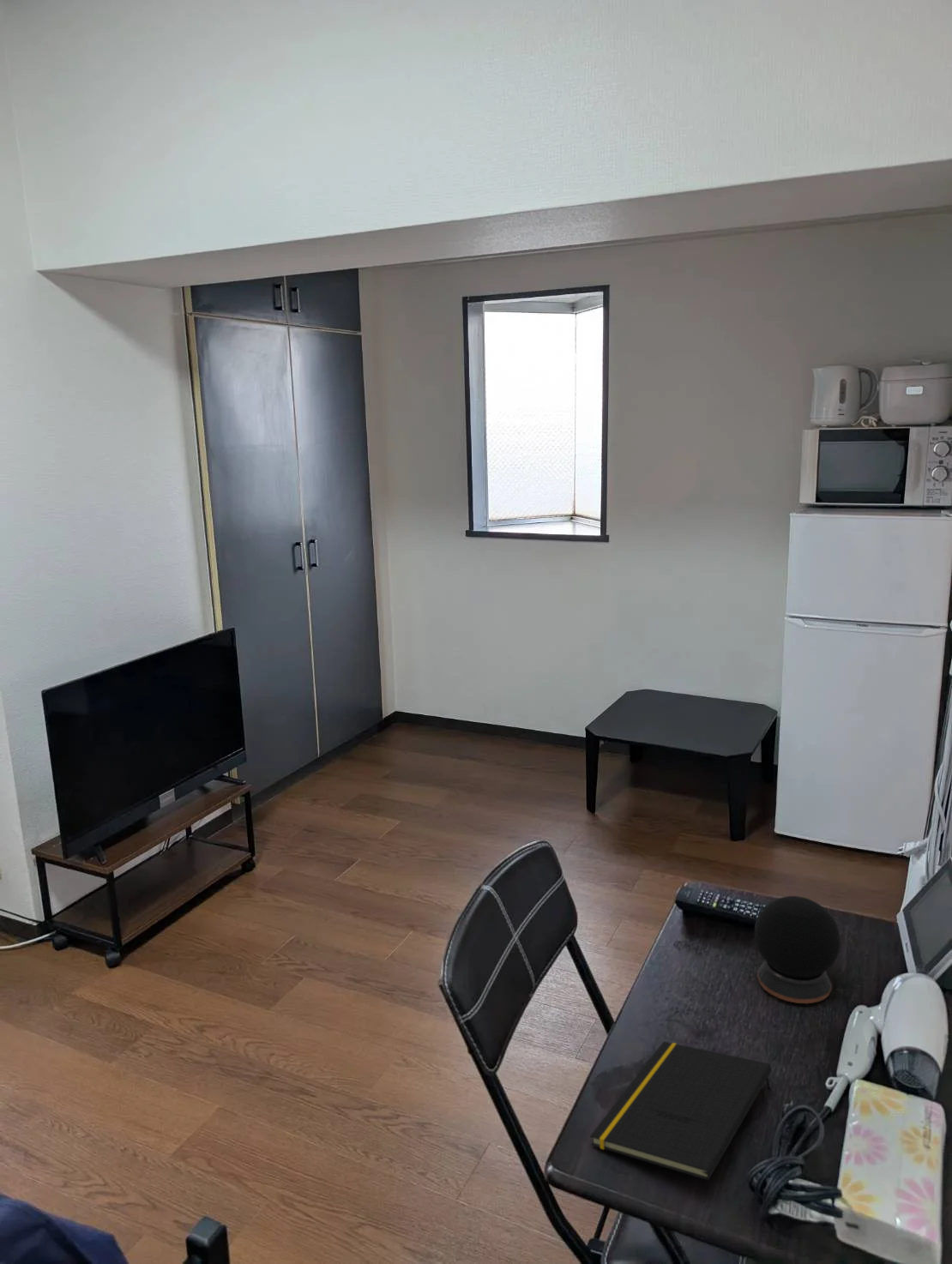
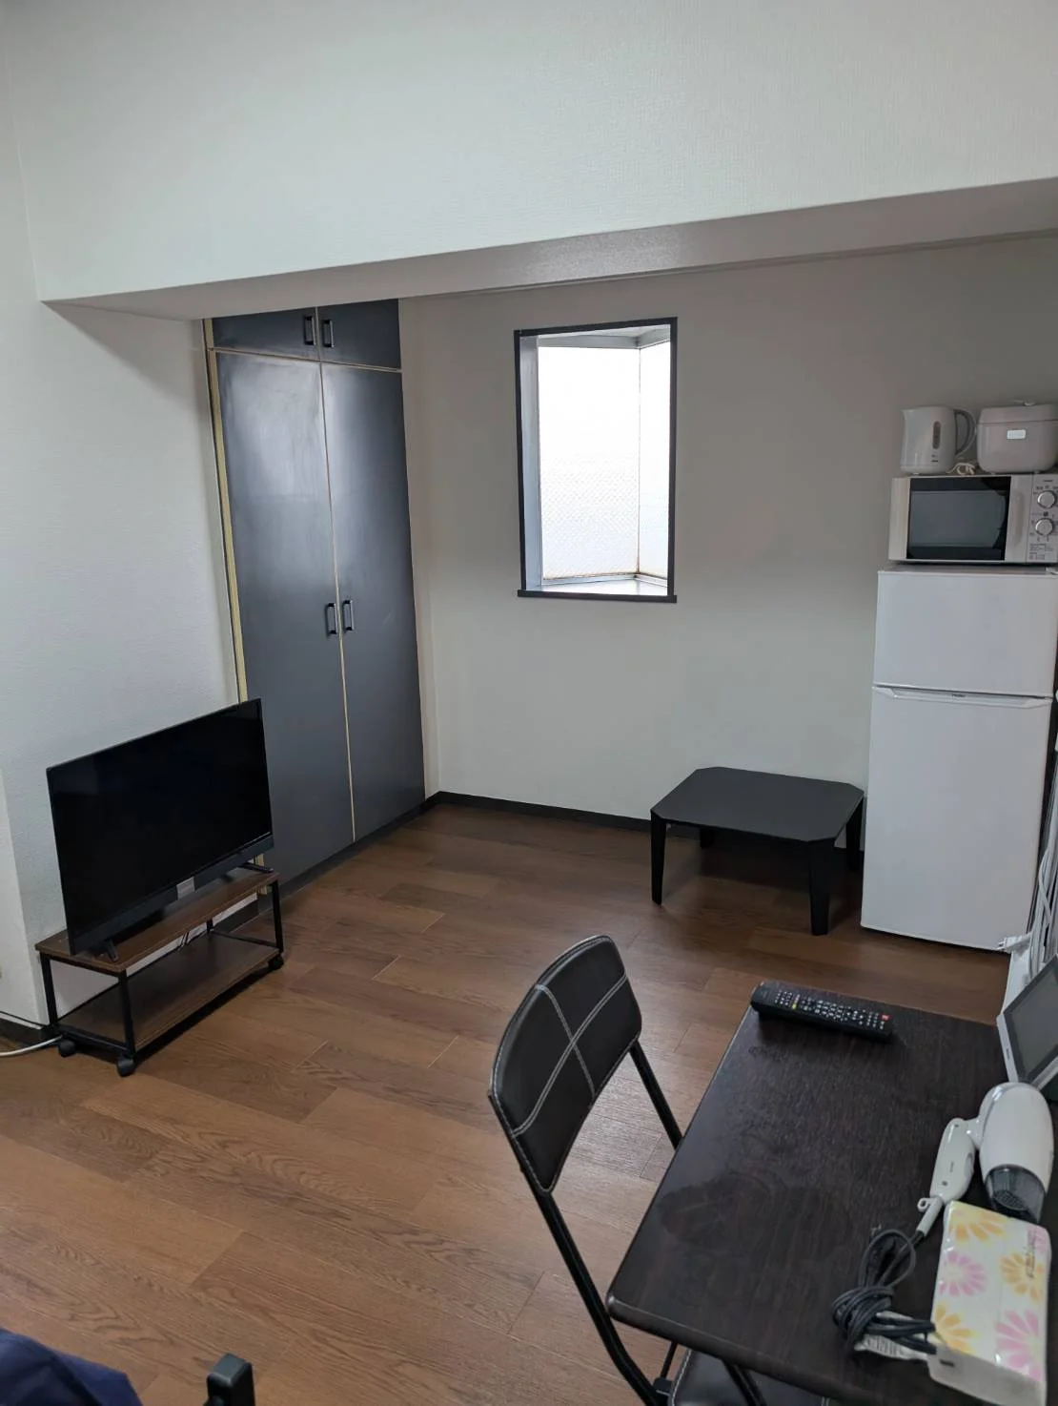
- notepad (684, 1103)
- speaker (796, 943)
